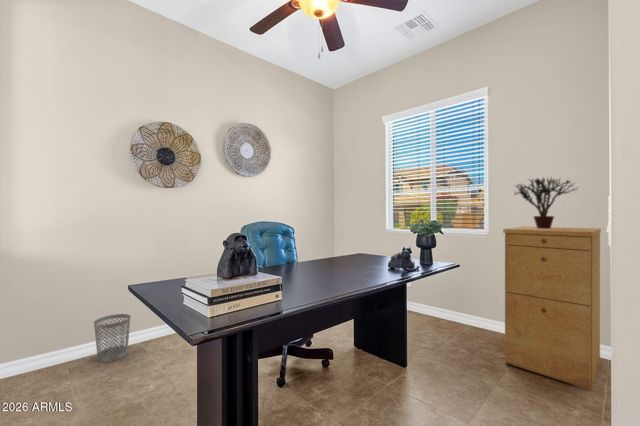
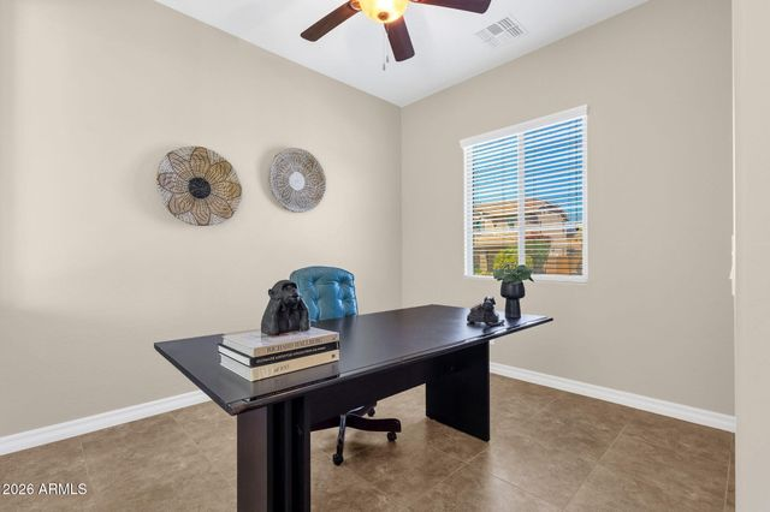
- wastebasket (113, 337)
- potted plant (542, 202)
- filing cabinet (552, 295)
